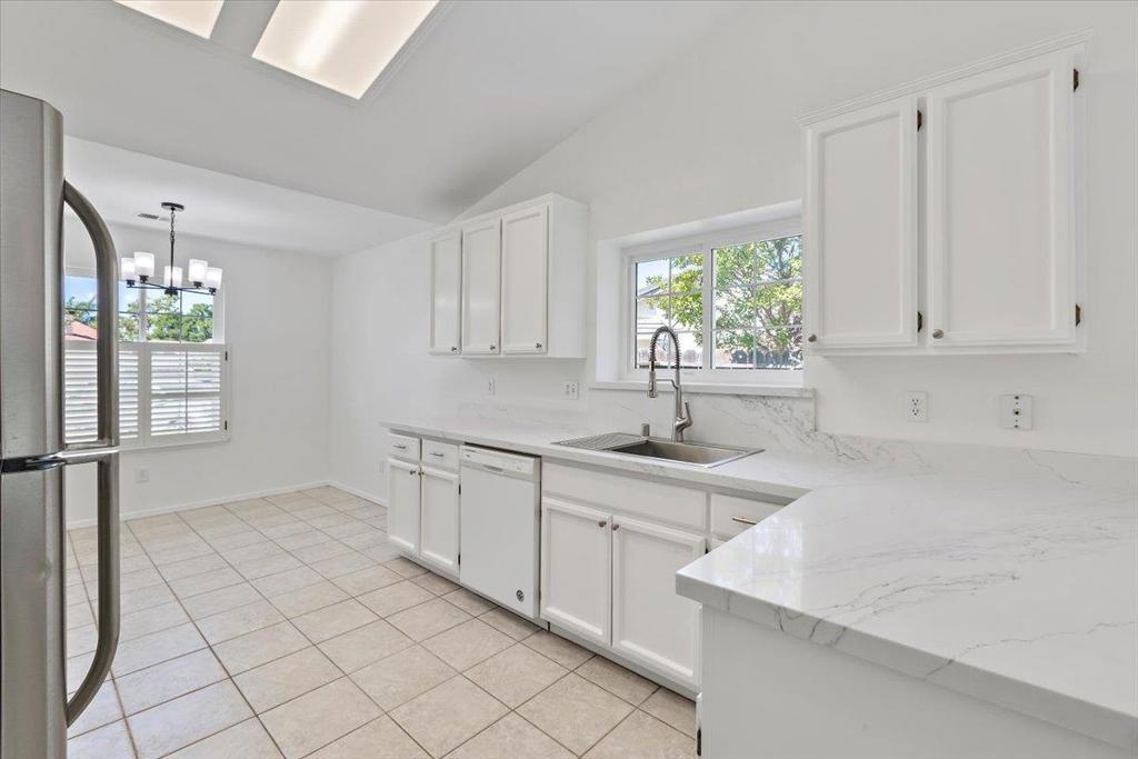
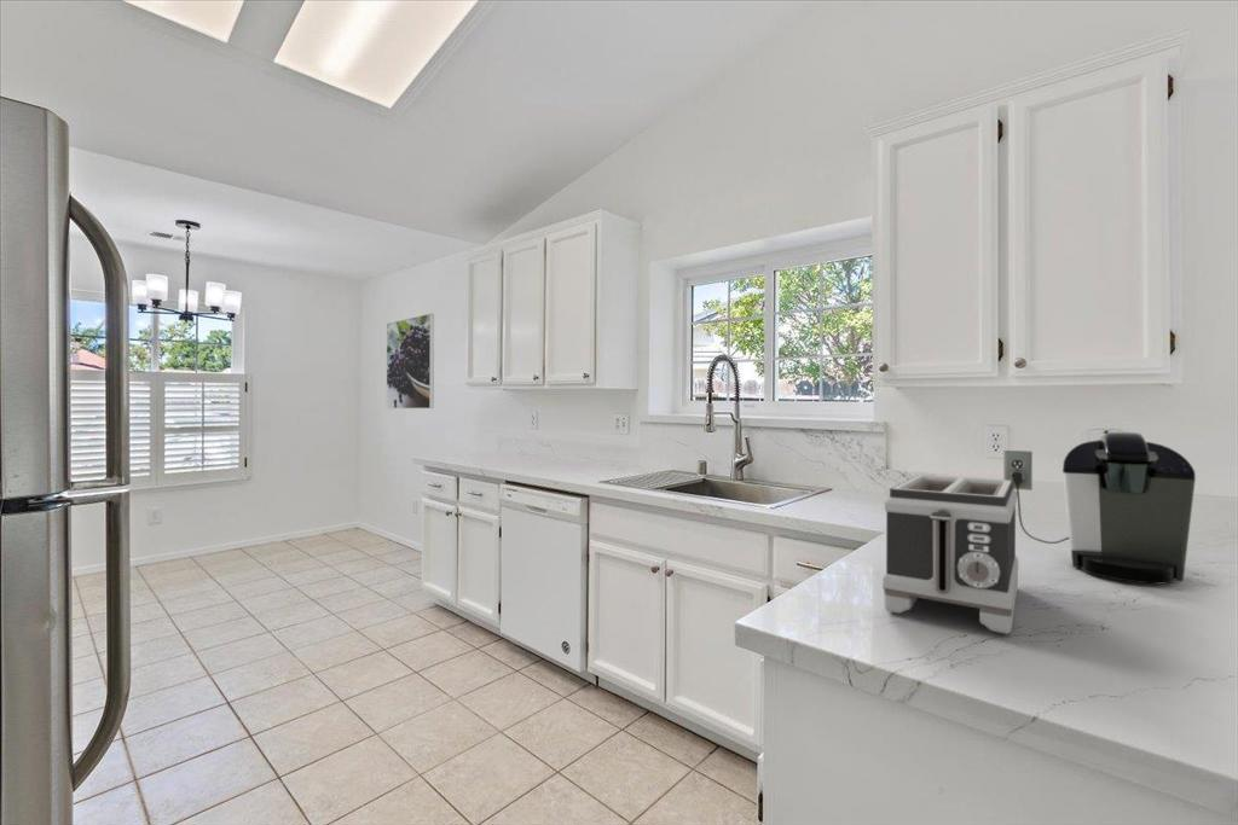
+ toaster (953, 544)
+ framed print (409, 364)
+ coffee maker (1088, 498)
